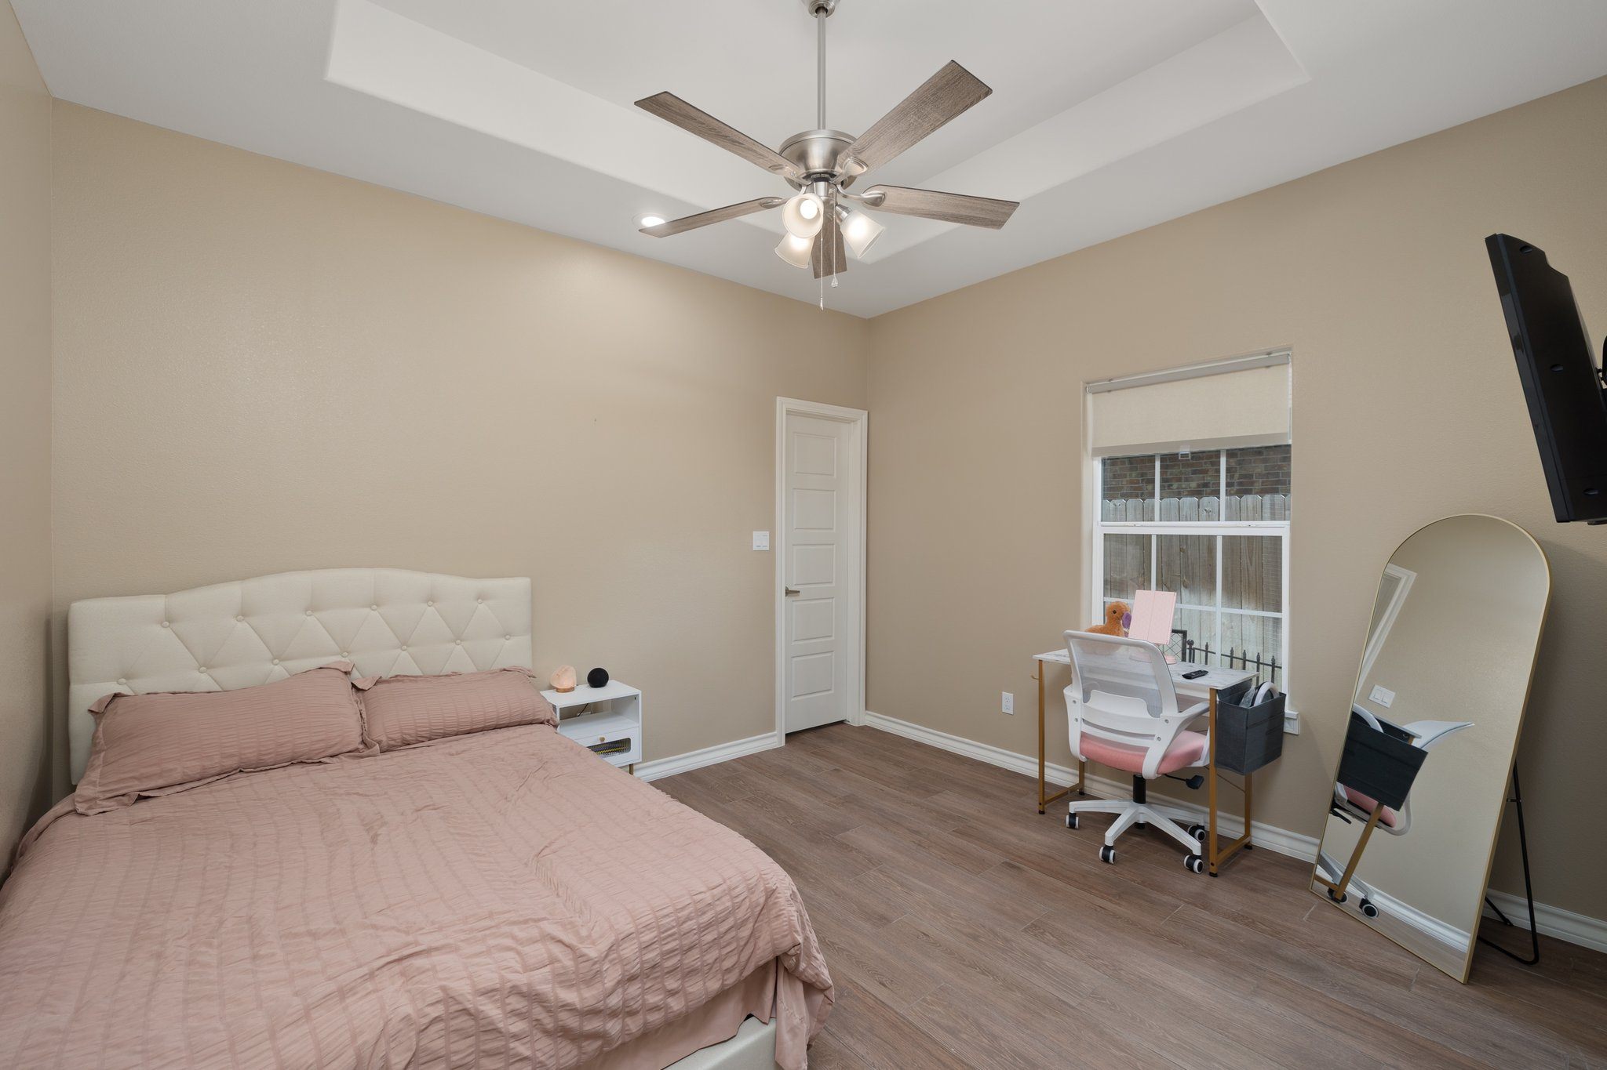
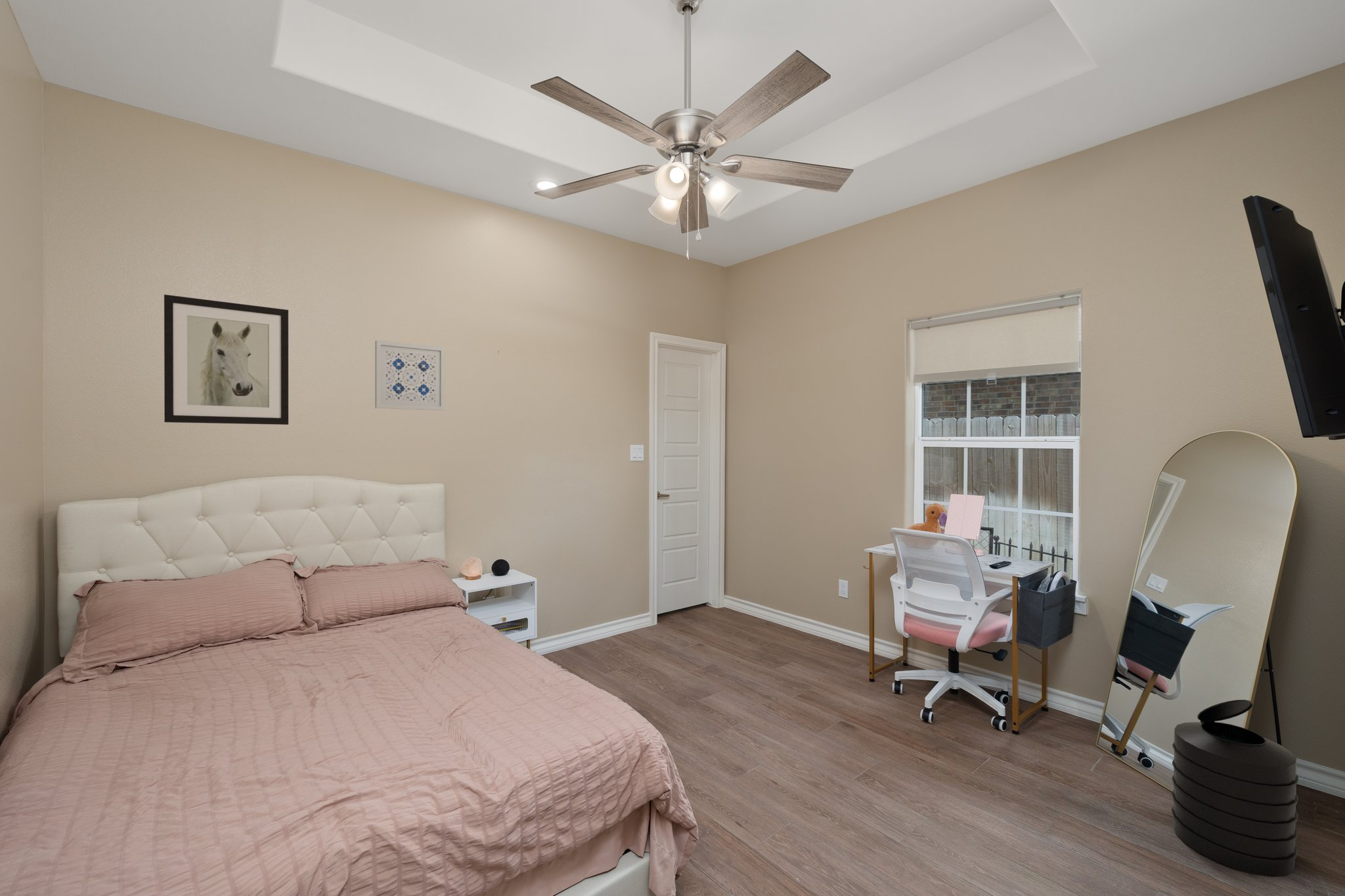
+ wall art (410, 377)
+ wall art (229, 363)
+ trash can (1232, 771)
